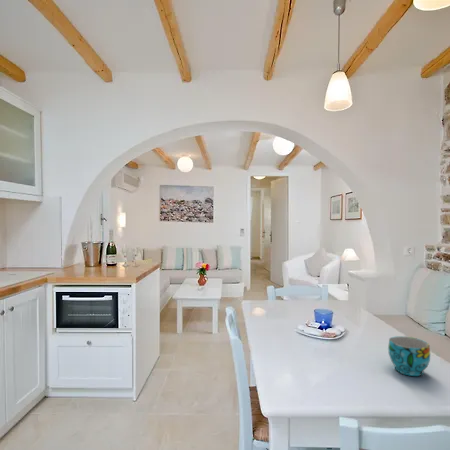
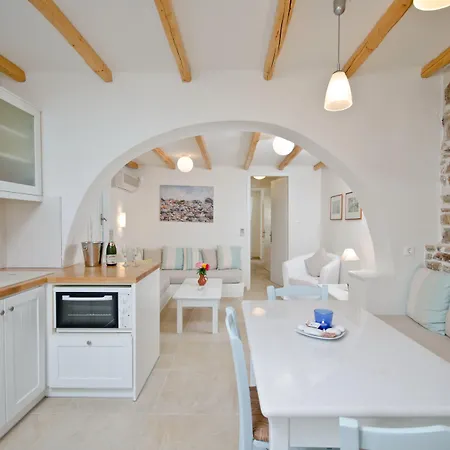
- cup (406, 355)
